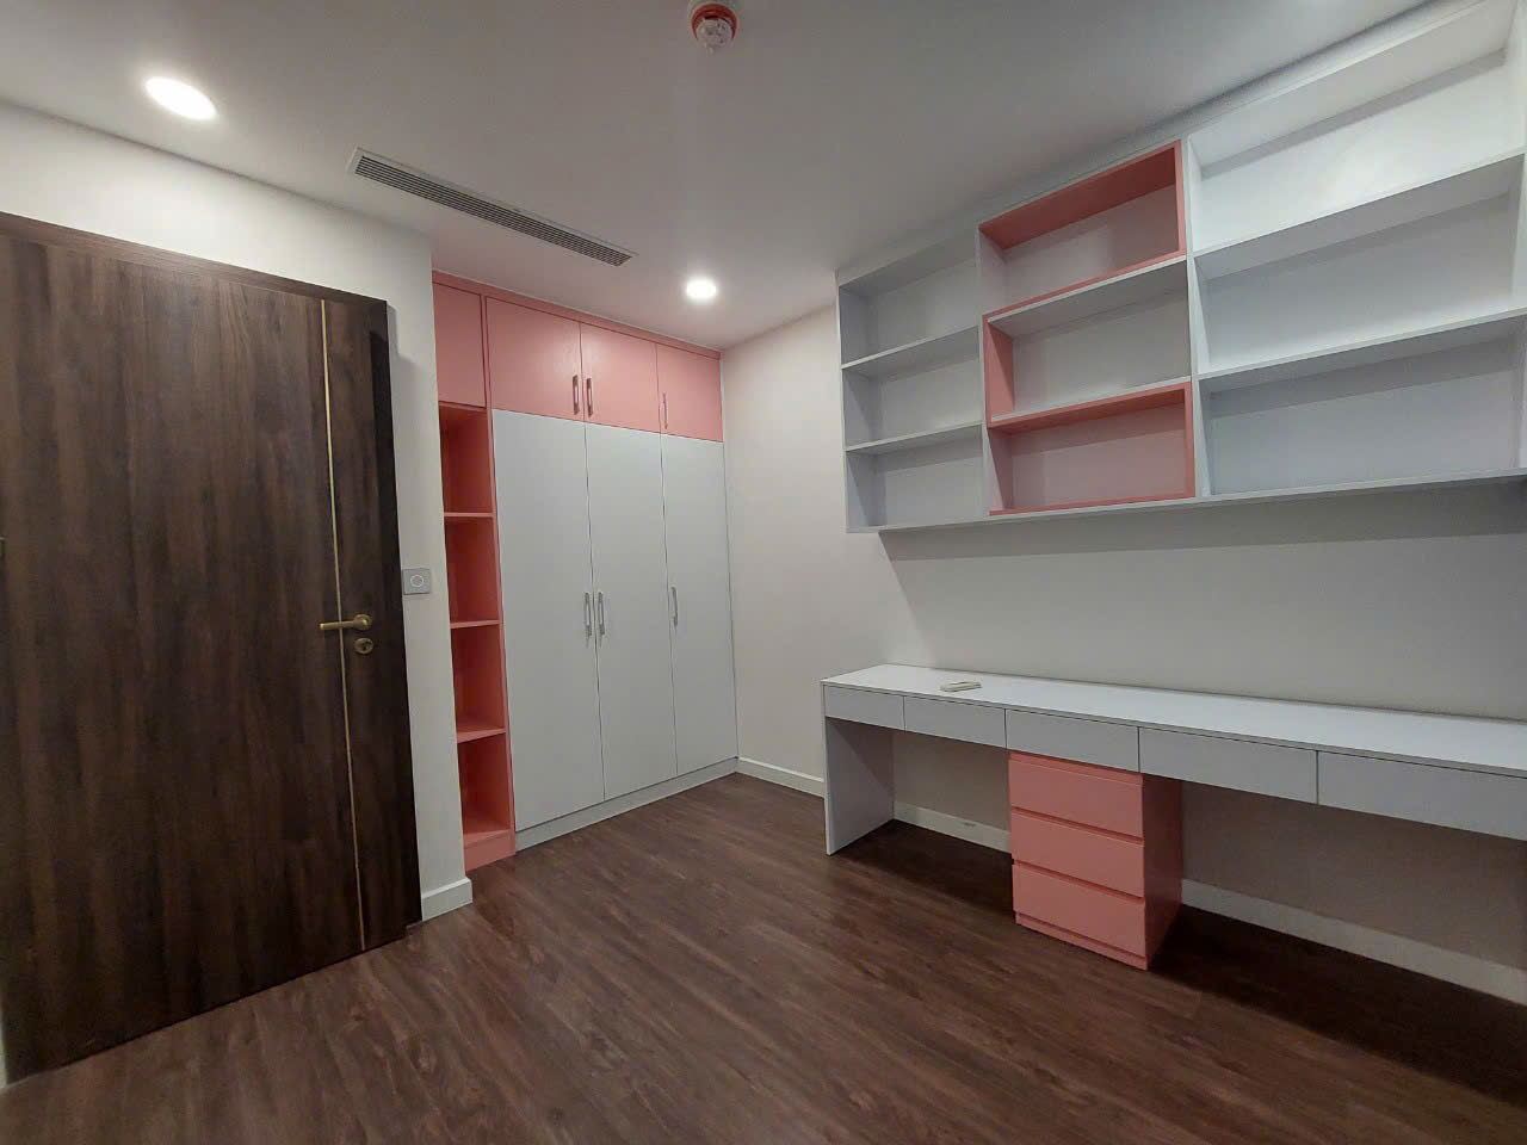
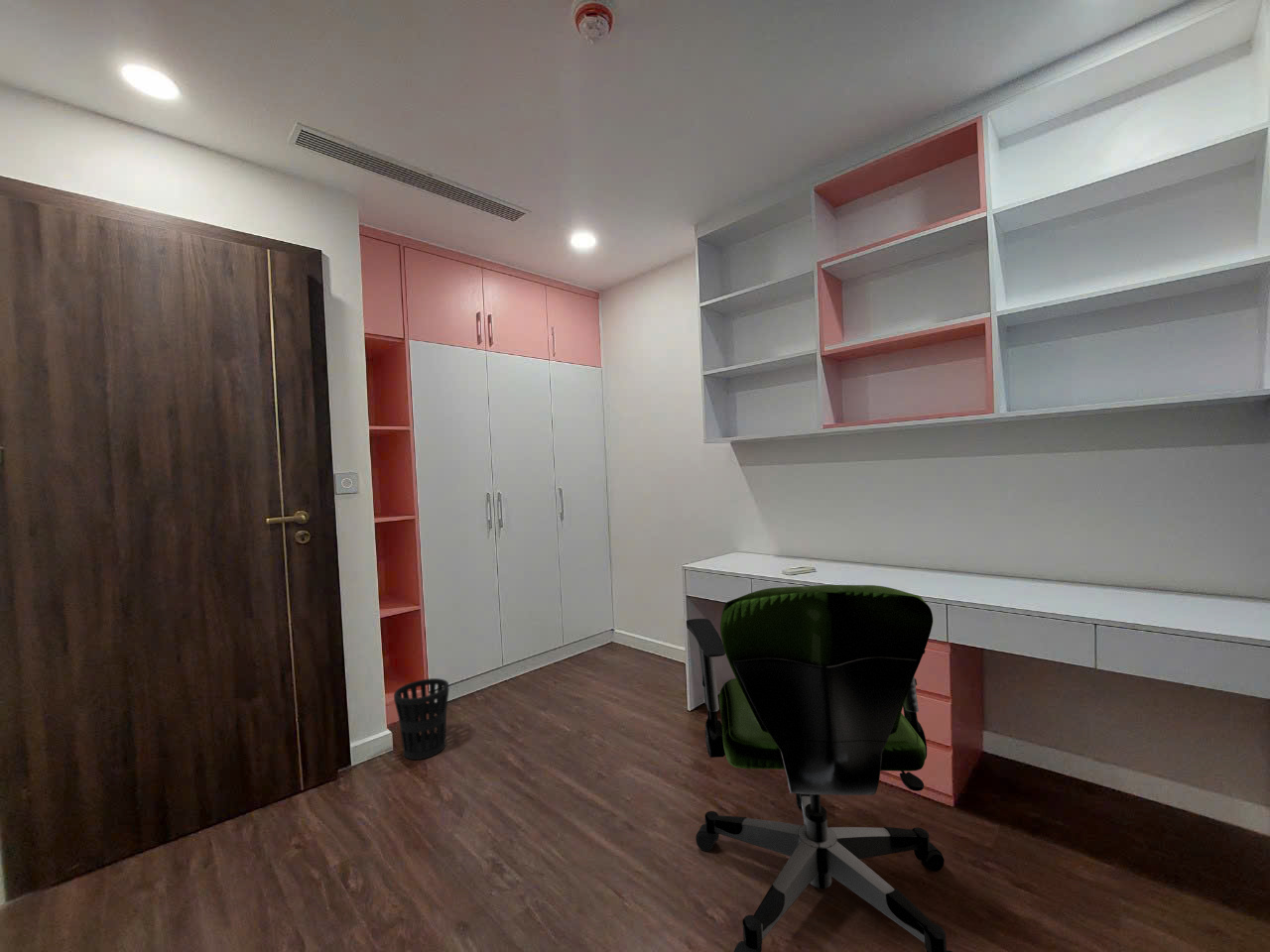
+ office chair (811, 719)
+ wastebasket (423, 718)
